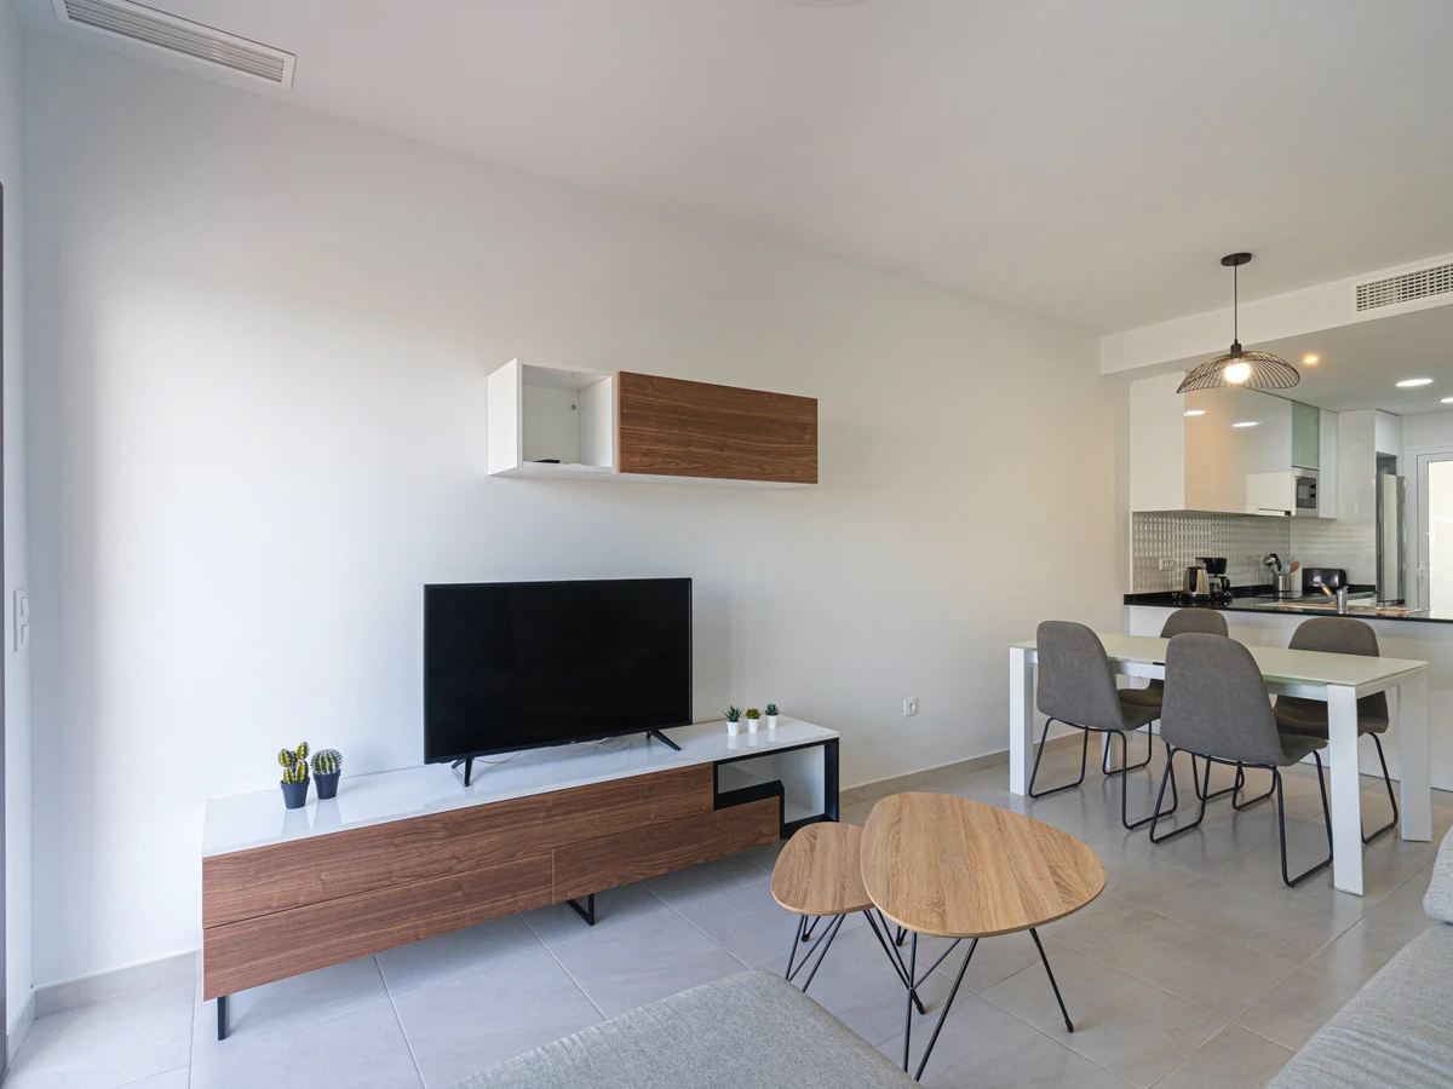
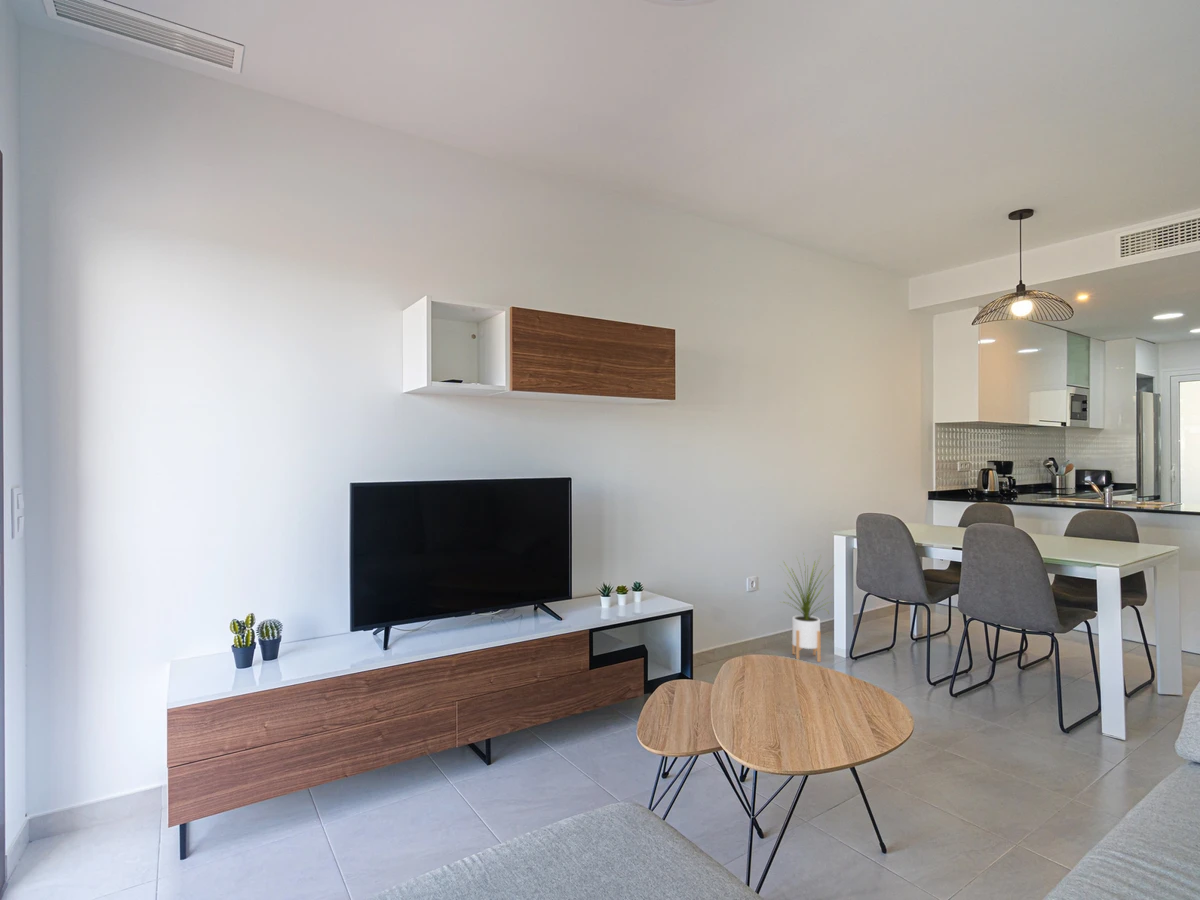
+ house plant (805, 605)
